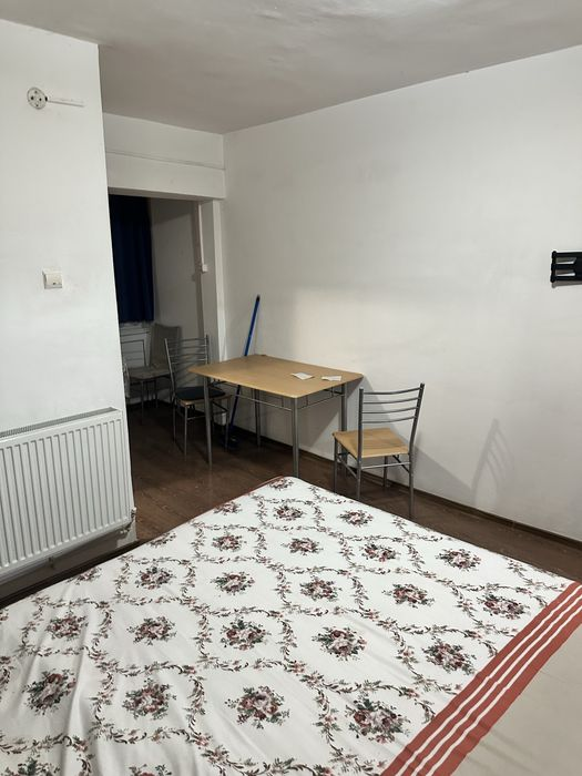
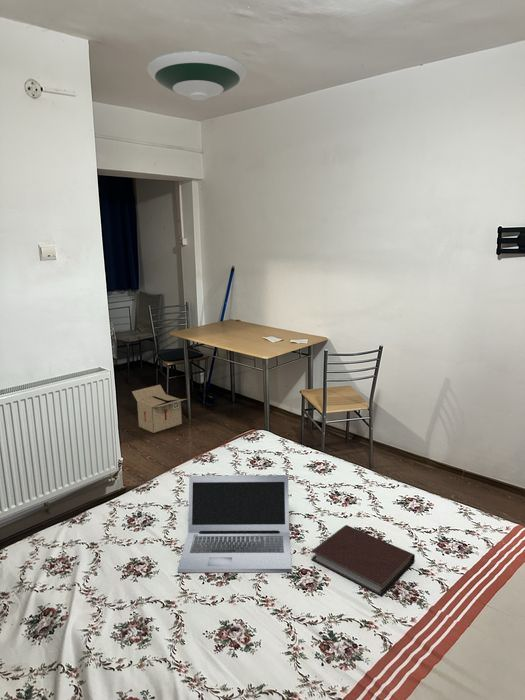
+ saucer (198, 84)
+ cardboard box (160, 409)
+ laptop (236, 520)
+ notebook (362, 556)
